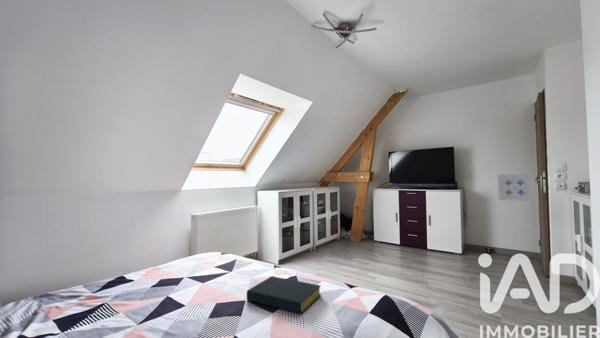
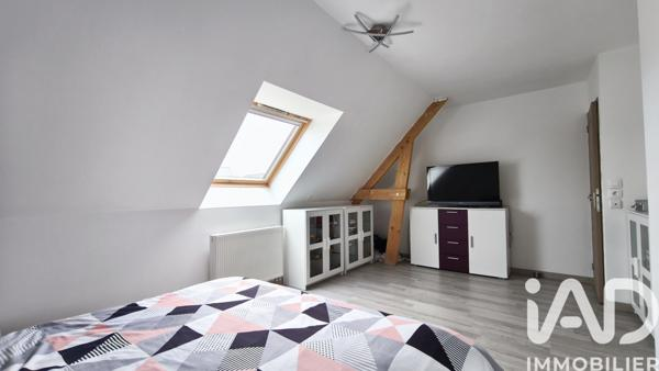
- hardback book (284, 292)
- wall art (514, 187)
